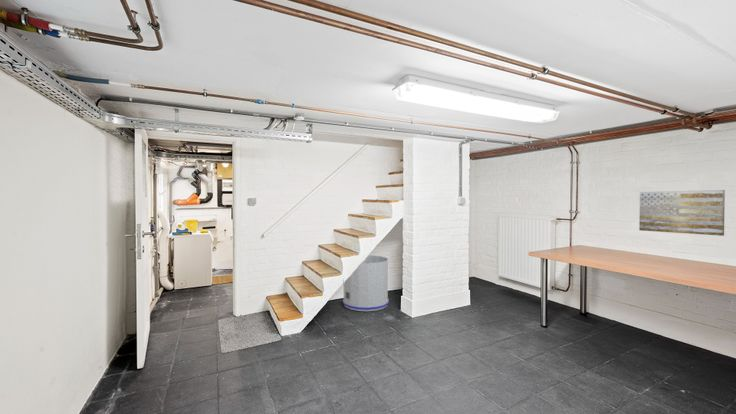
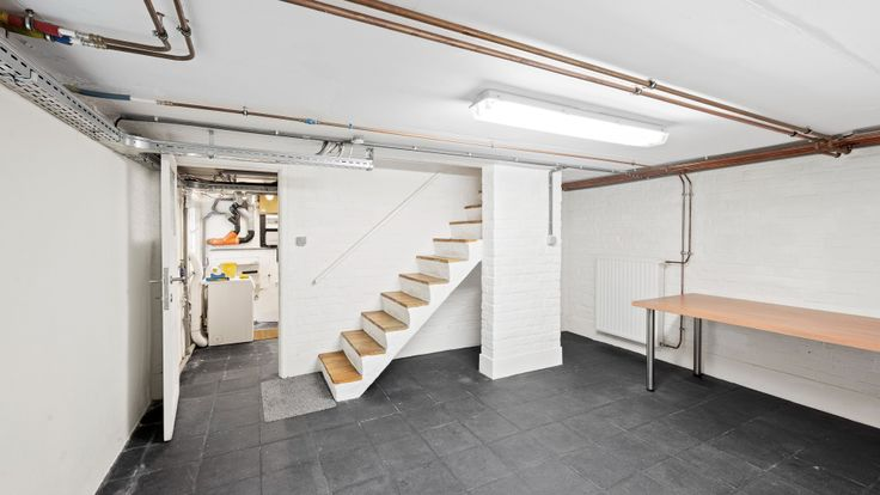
- wall art (678, 211)
- trash can (365, 281)
